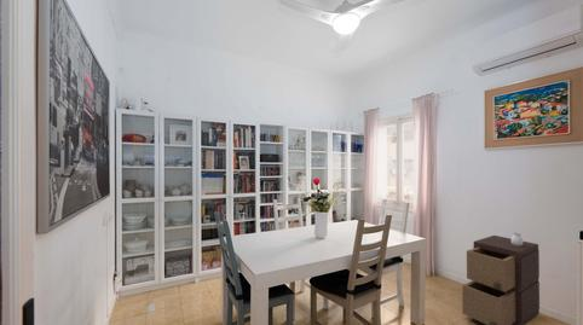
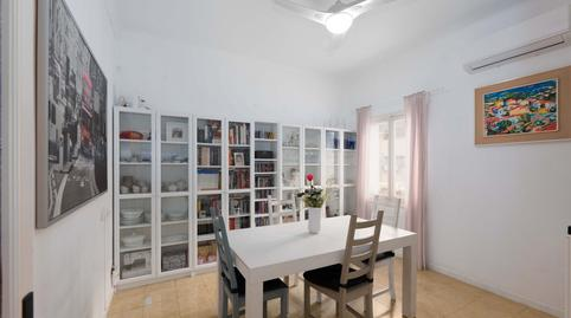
- storage cabinet (497, 274)
